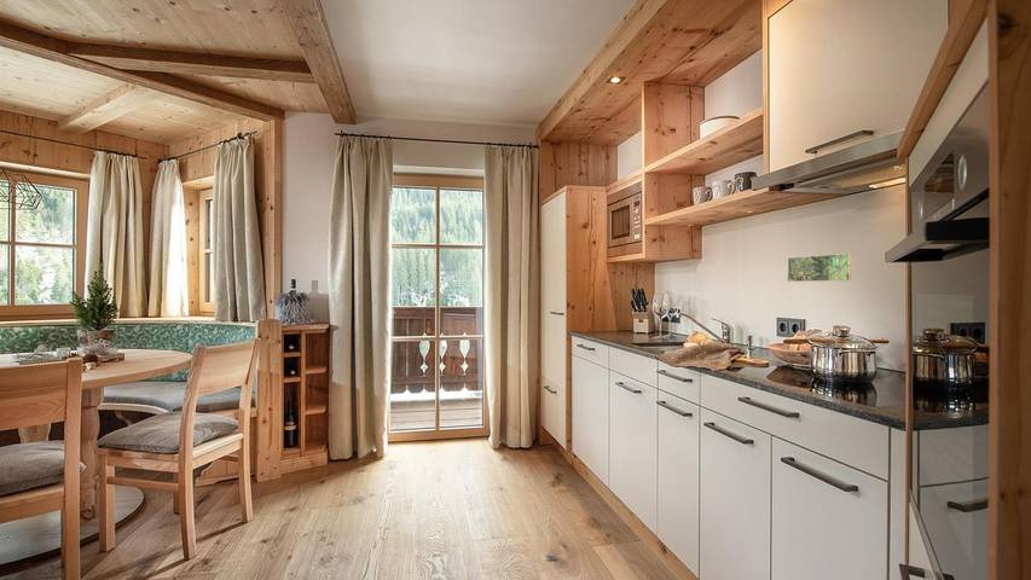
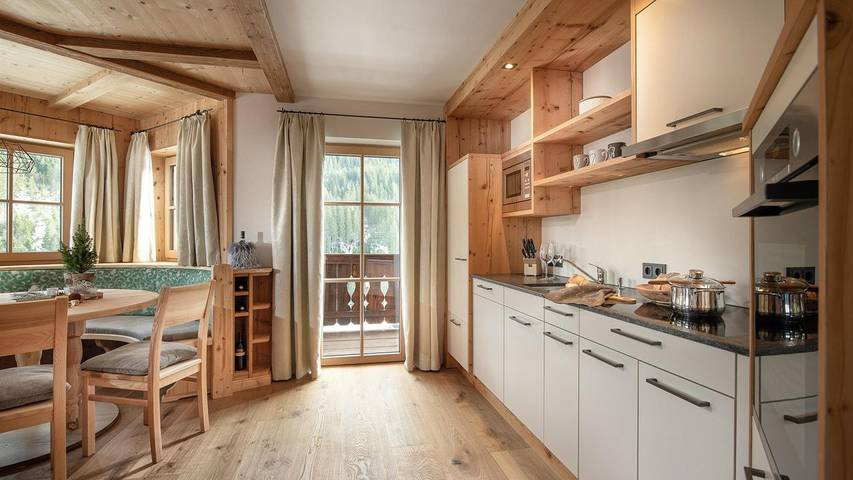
- decorative tile (816, 268)
